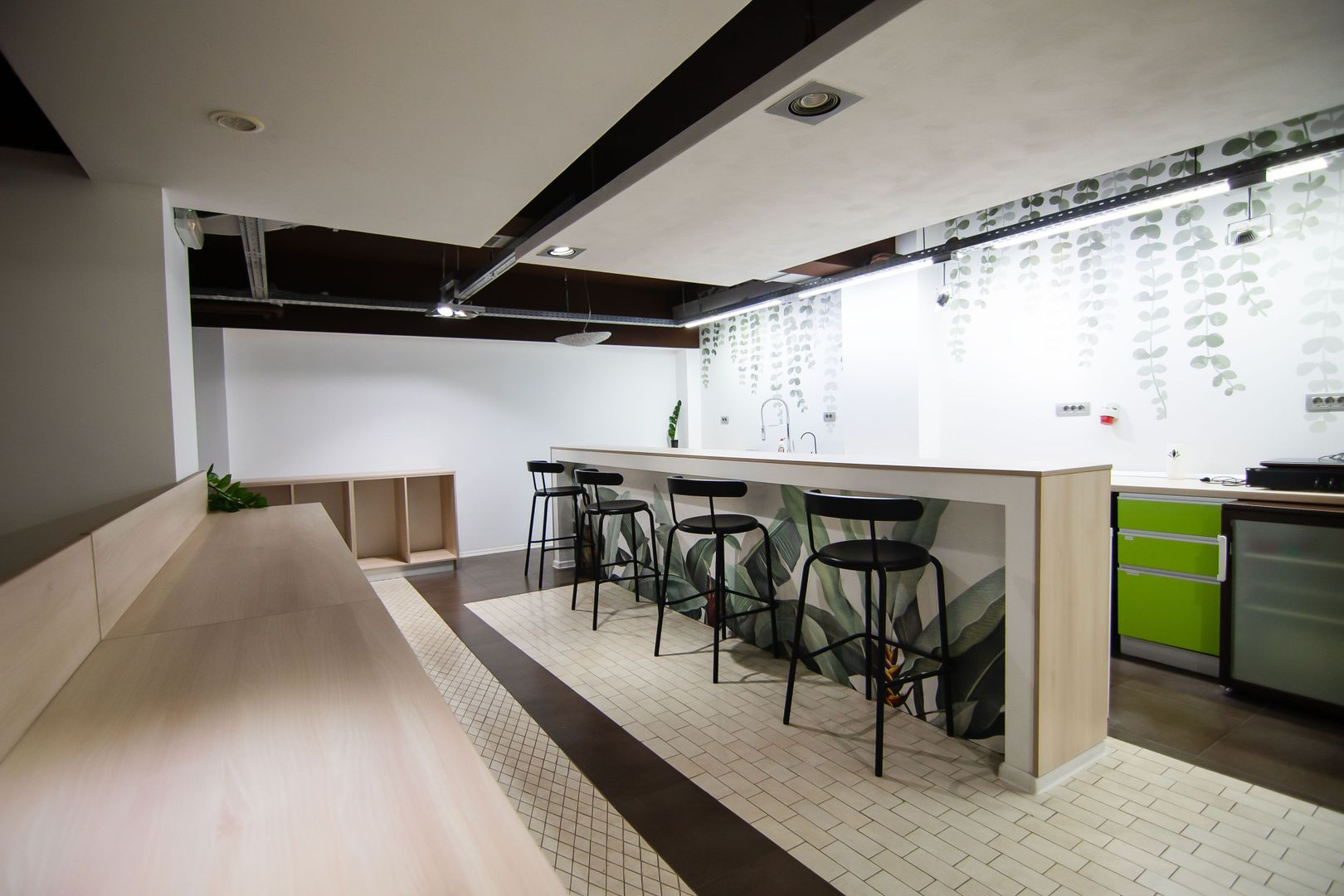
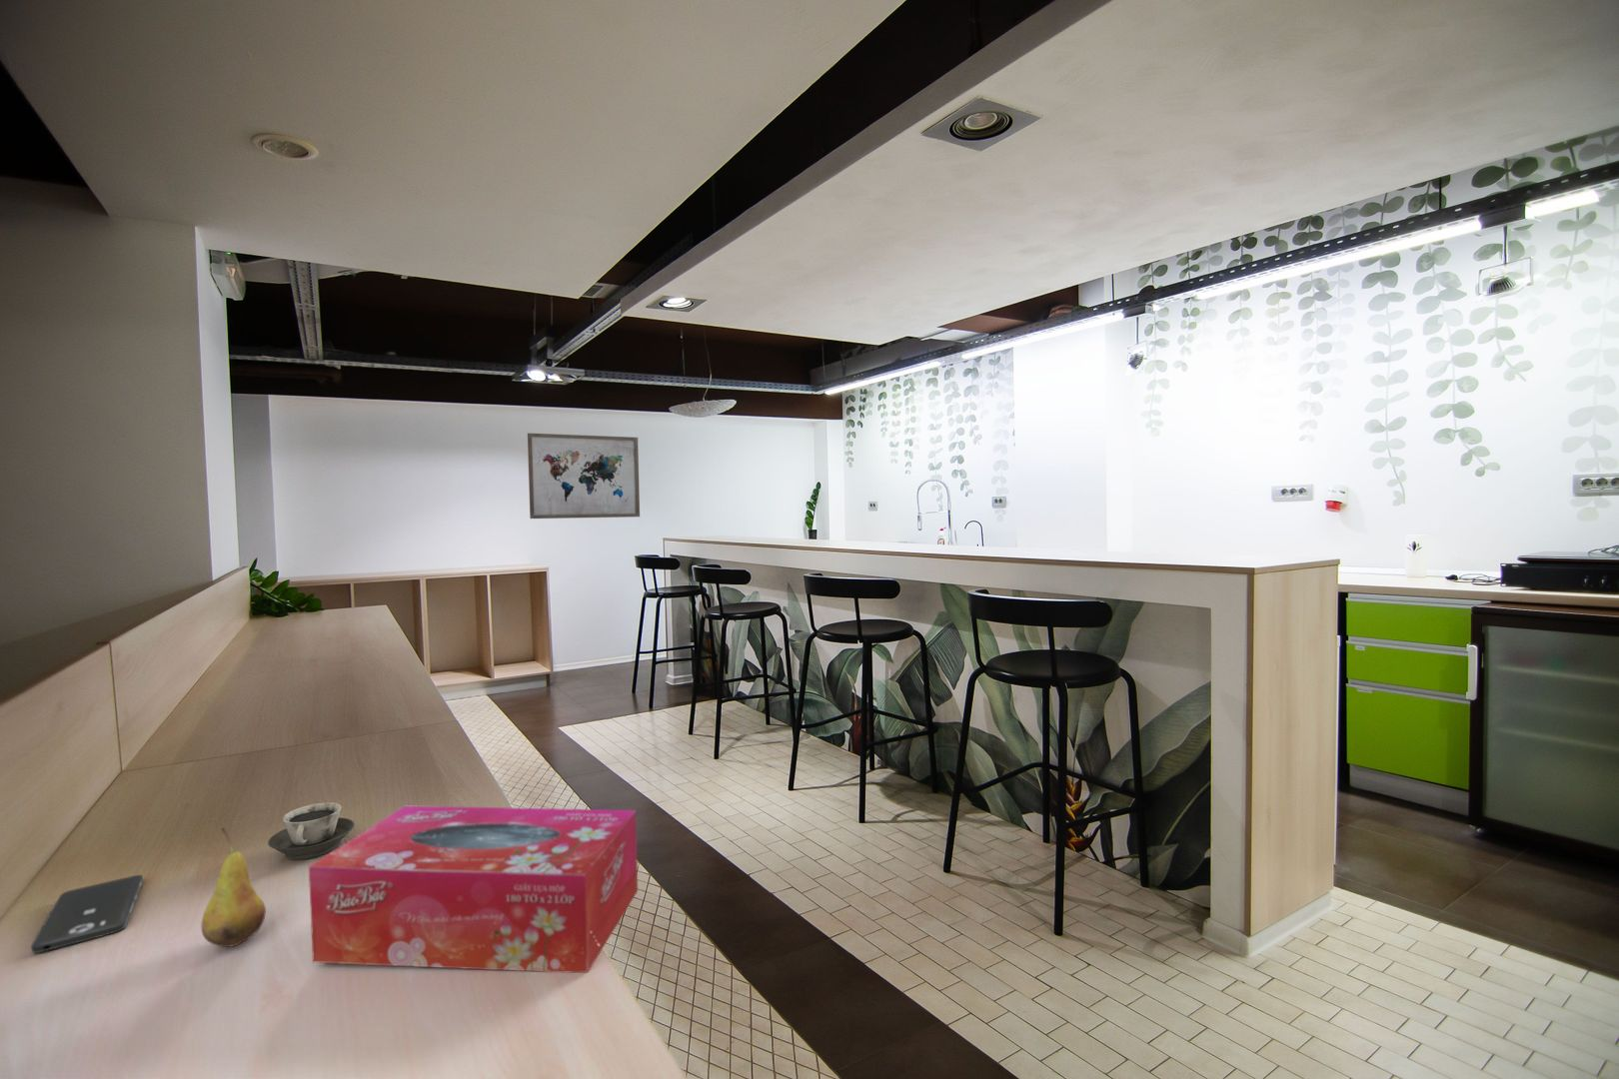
+ cup (312, 830)
+ fruit (231, 888)
+ tissue box (485, 880)
+ smartphone (92, 910)
+ wall art (585, 477)
